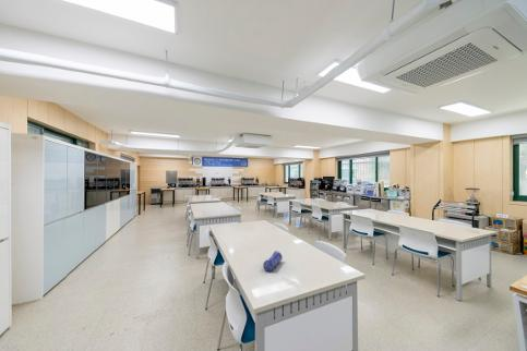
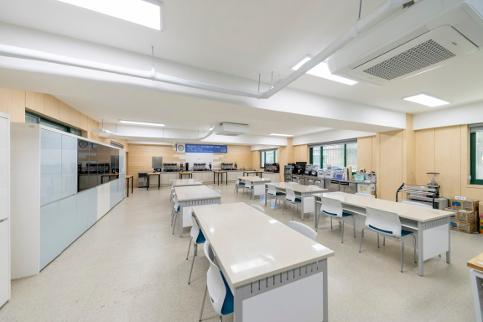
- pencil case (273, 259)
